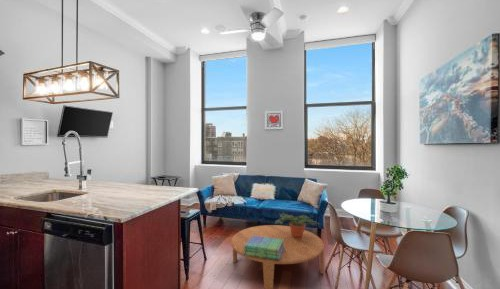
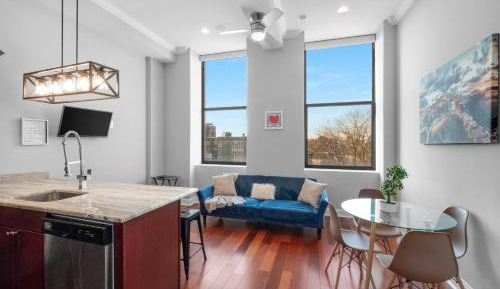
- potted plant (295, 223)
- coffee table (281, 256)
- stack of books (264, 246)
